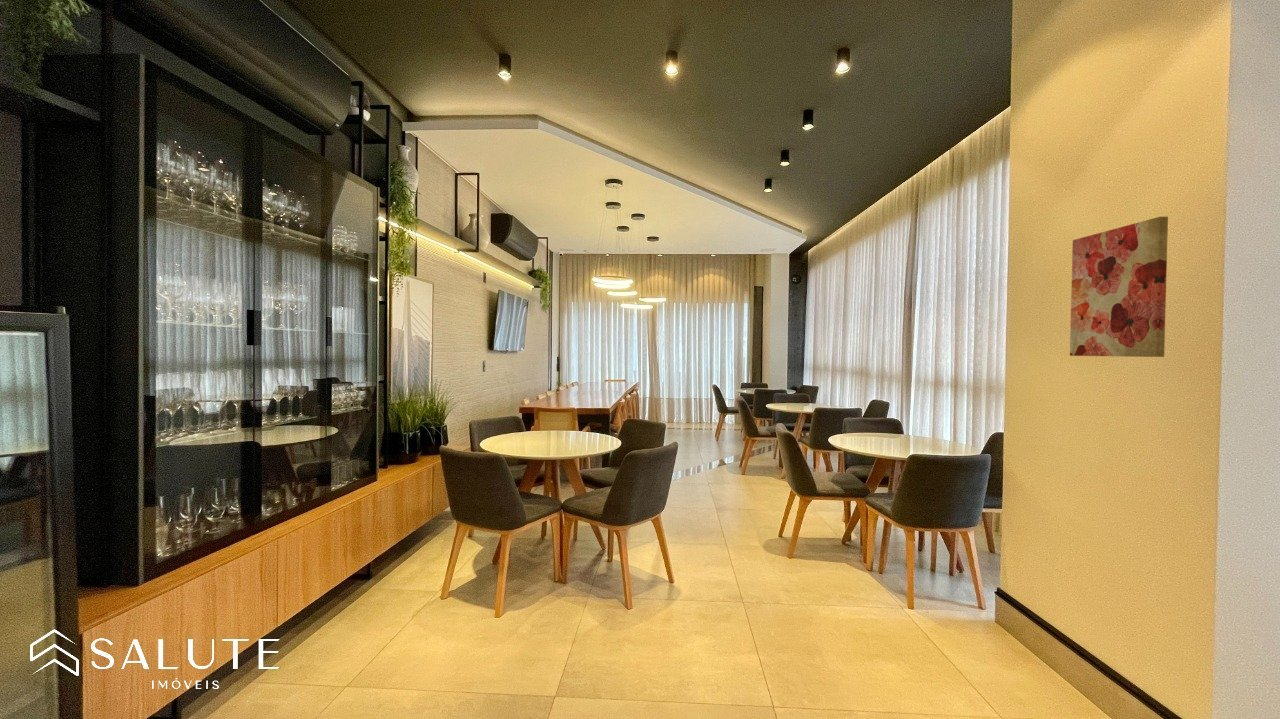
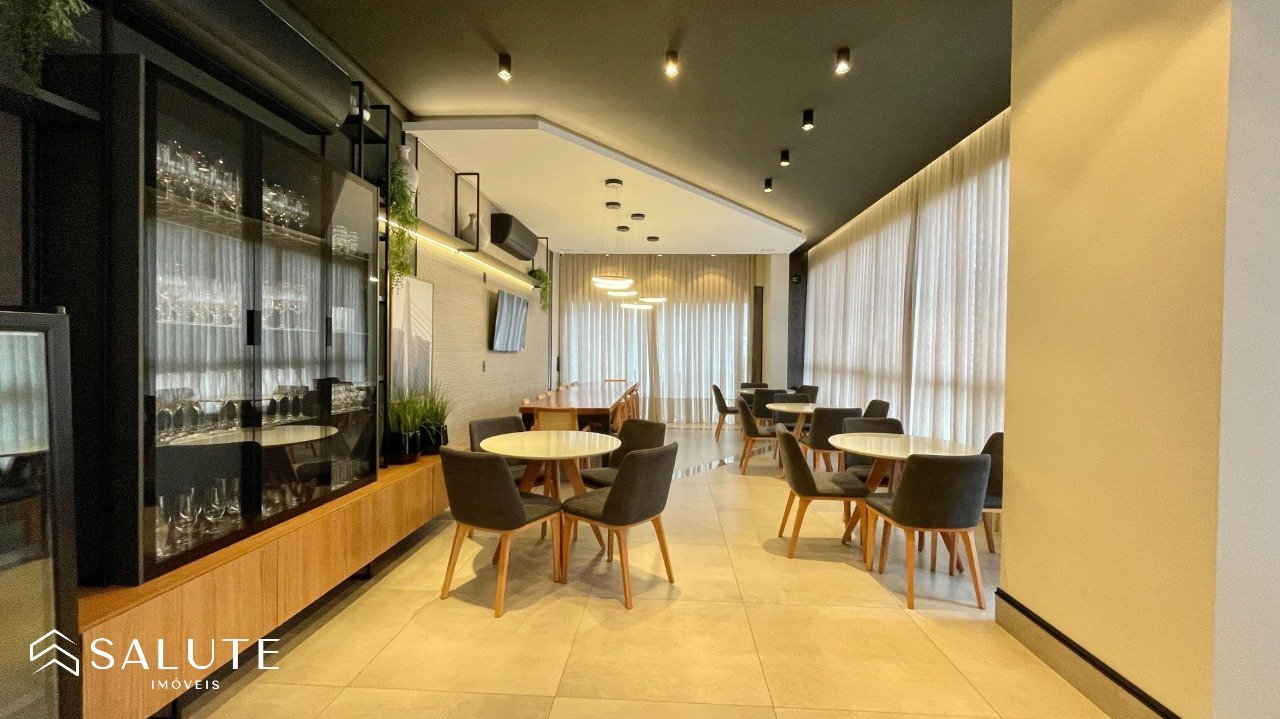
- wall art (1114, 293)
